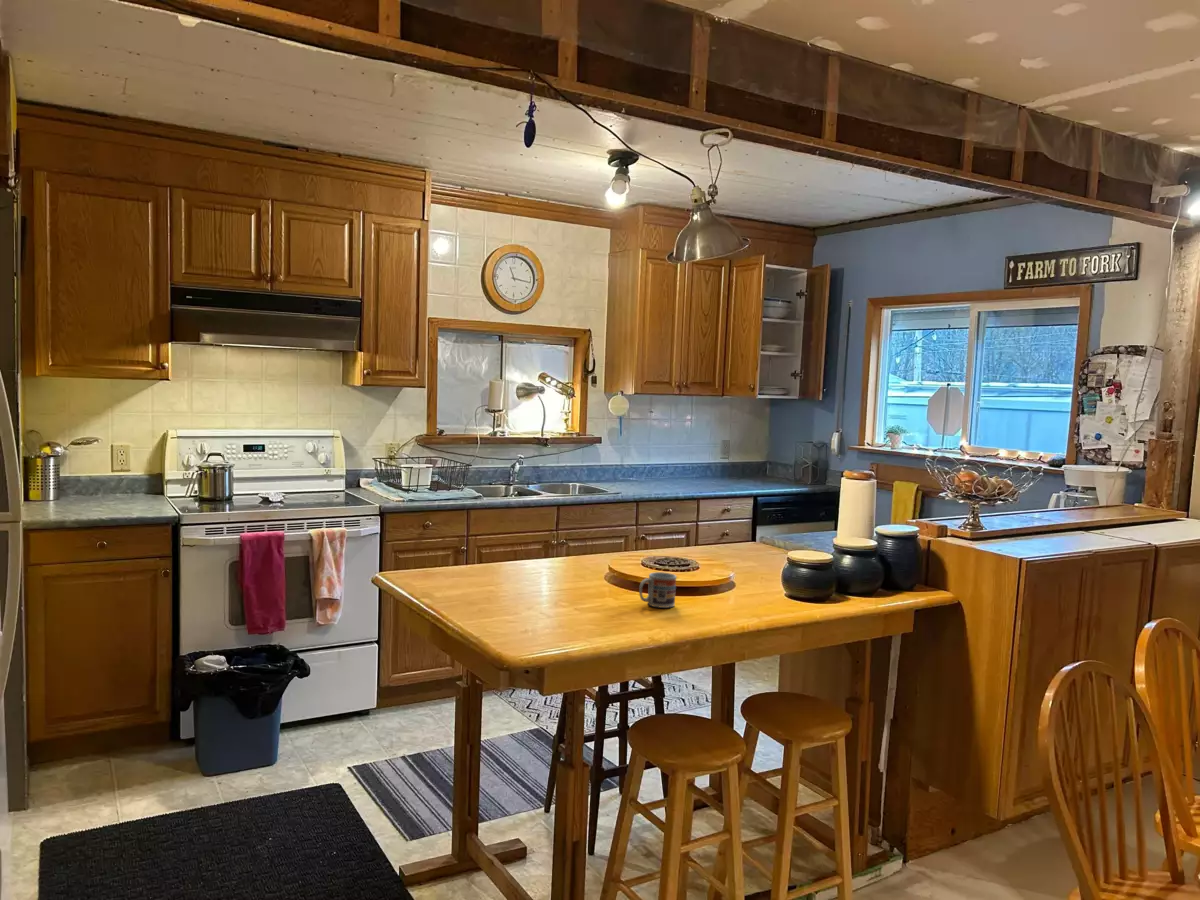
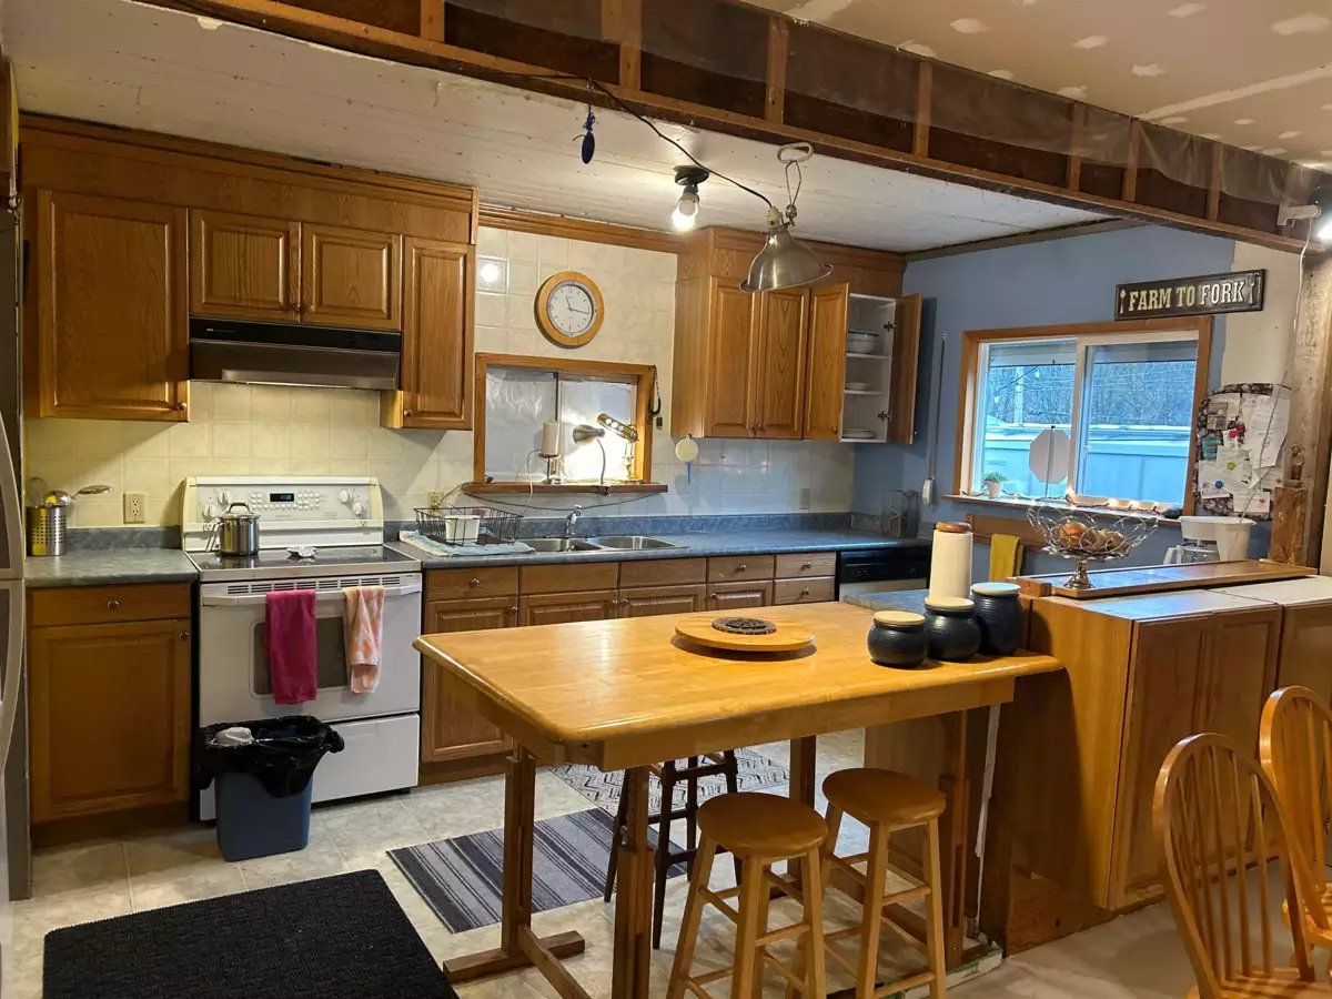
- cup (657, 590)
